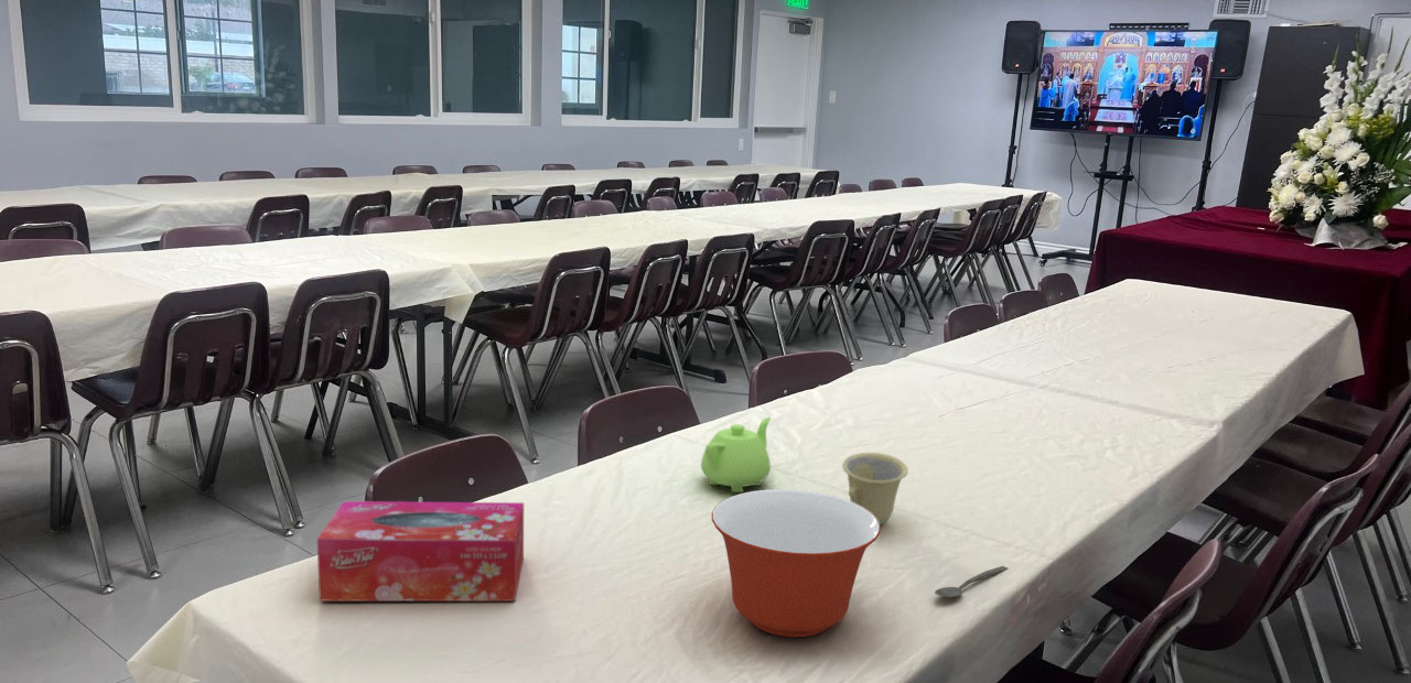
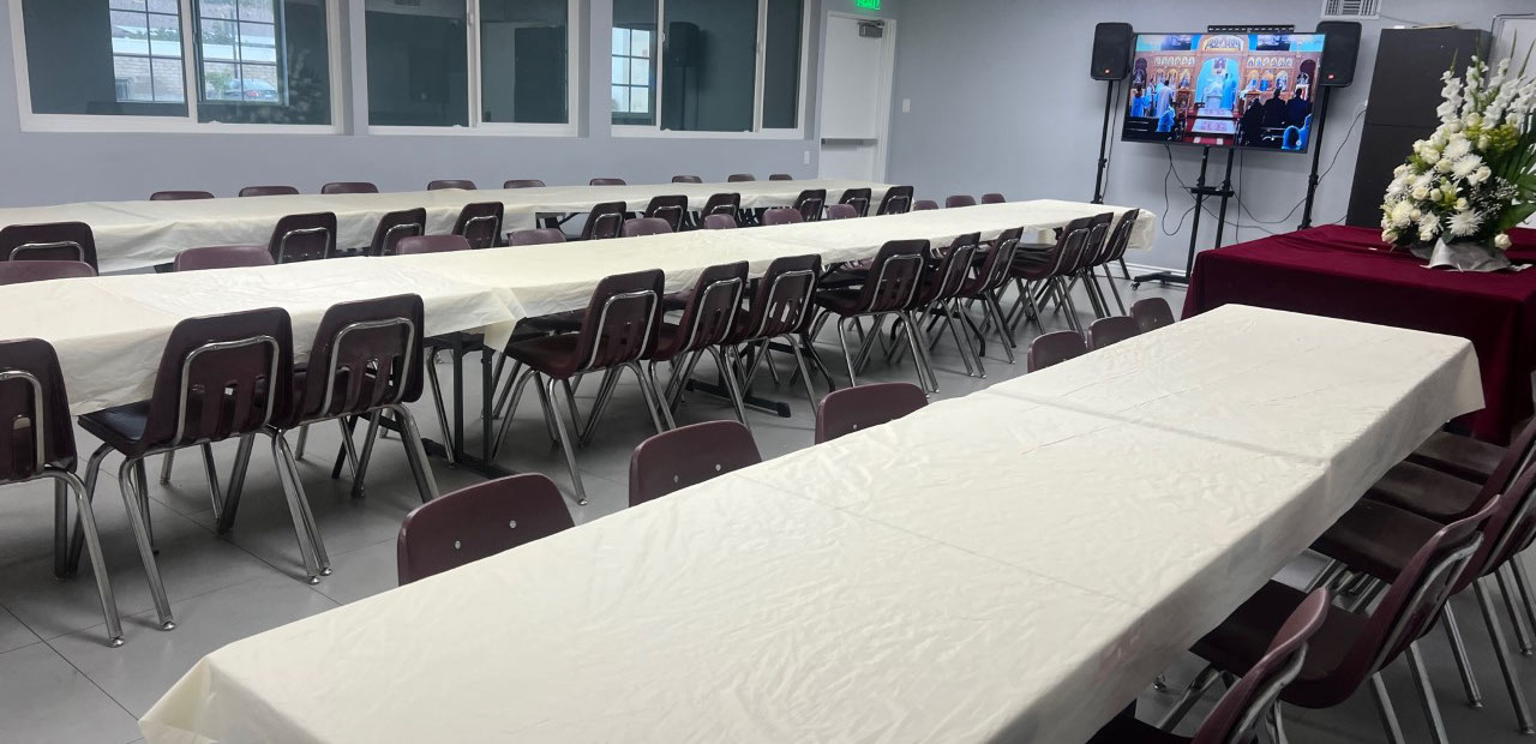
- mixing bowl (791, 567)
- teapot (737, 453)
- cup (872, 492)
- spoon (972, 581)
- tissue box (427, 549)
